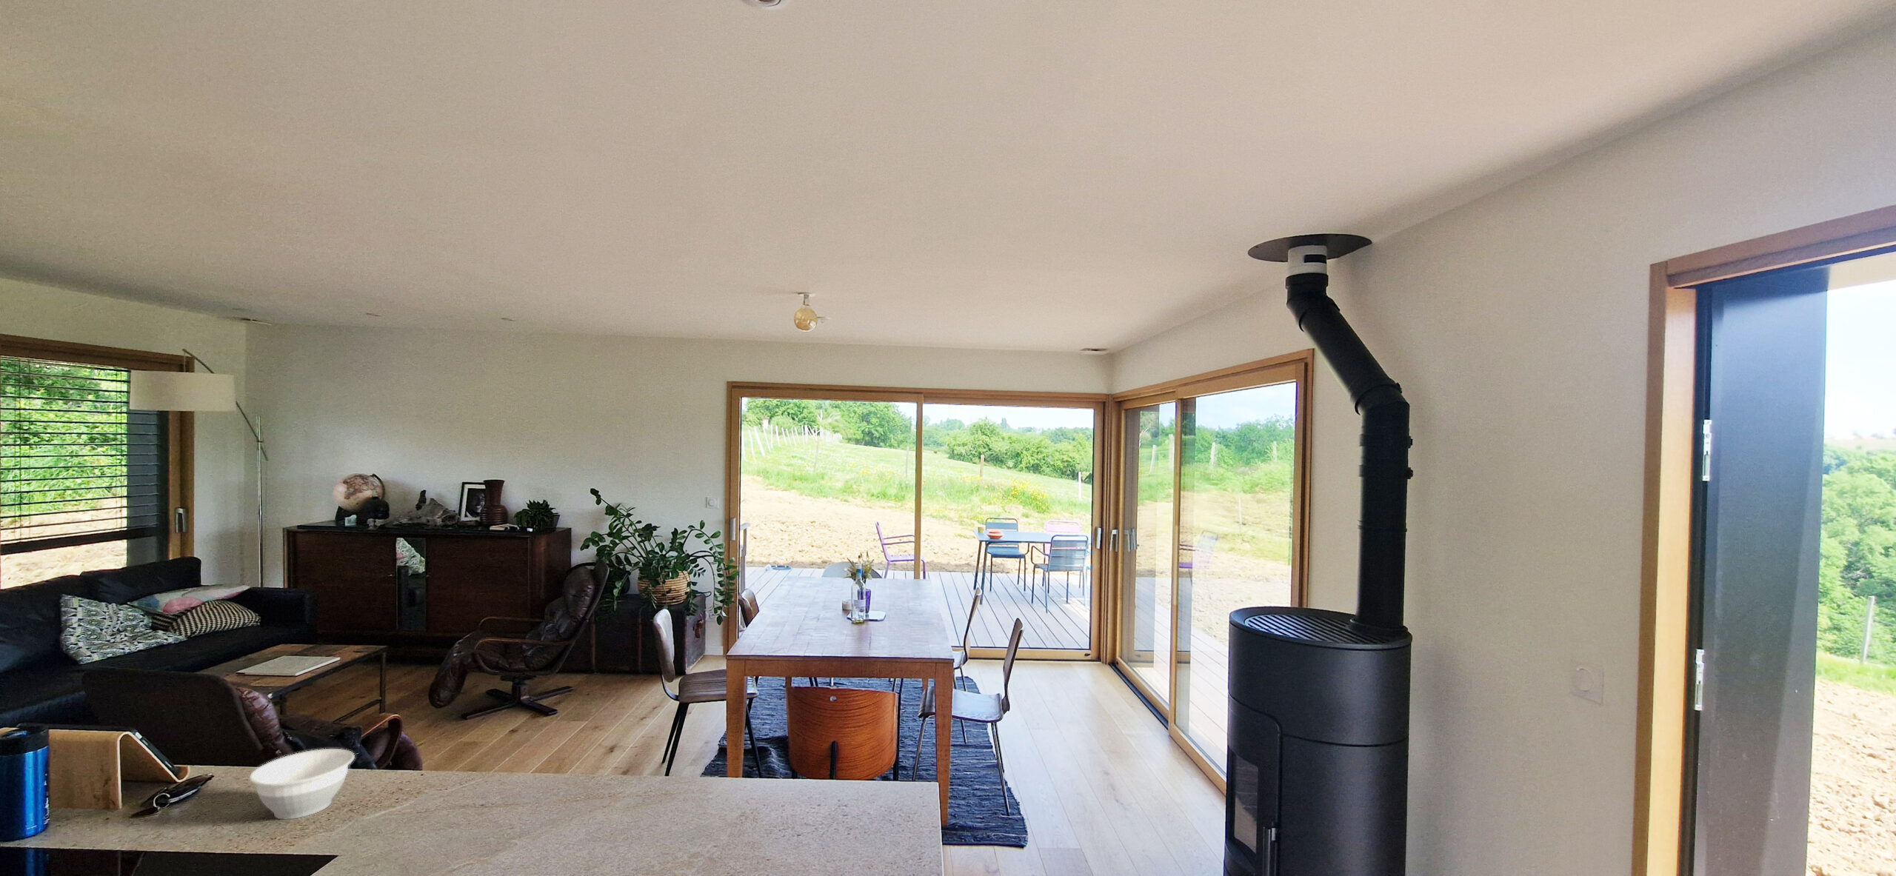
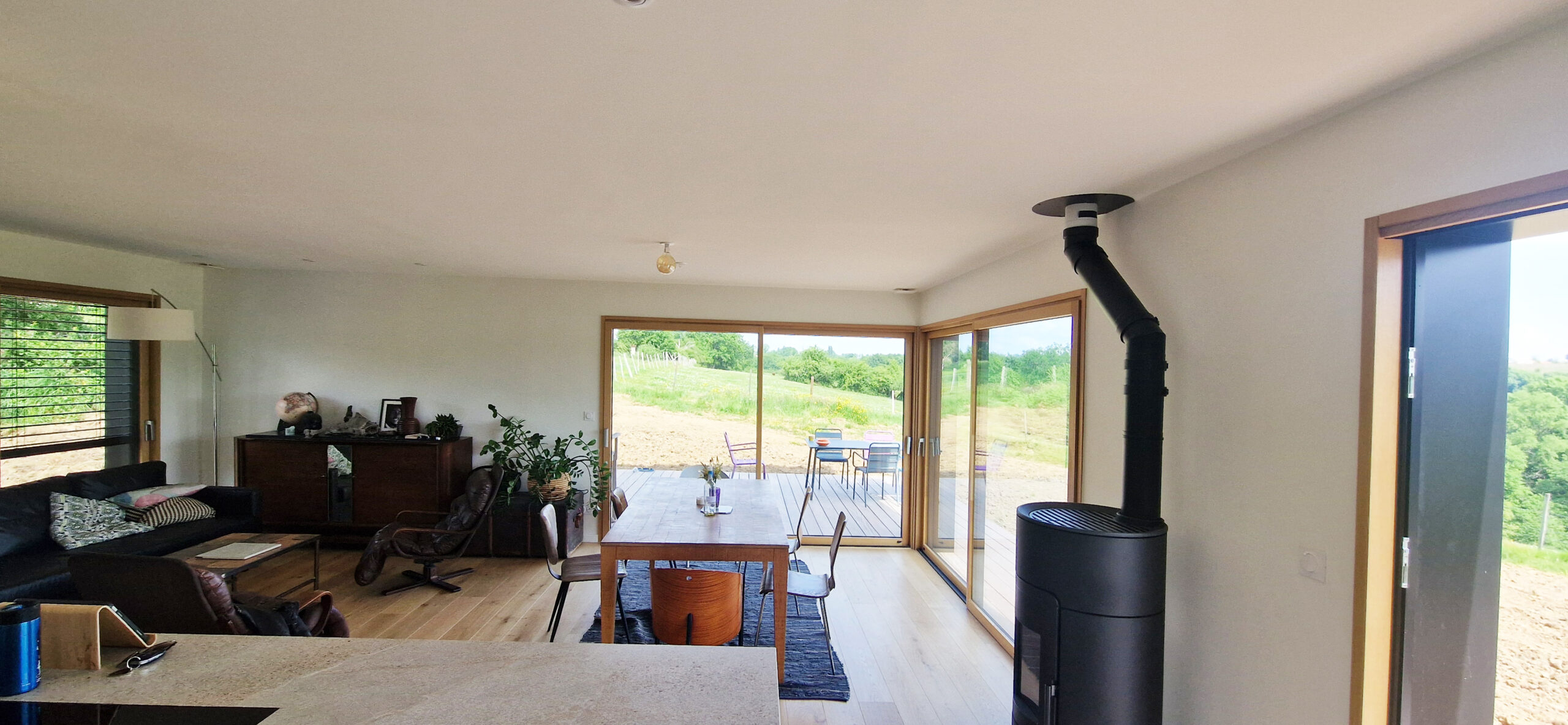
- bowl (304, 787)
